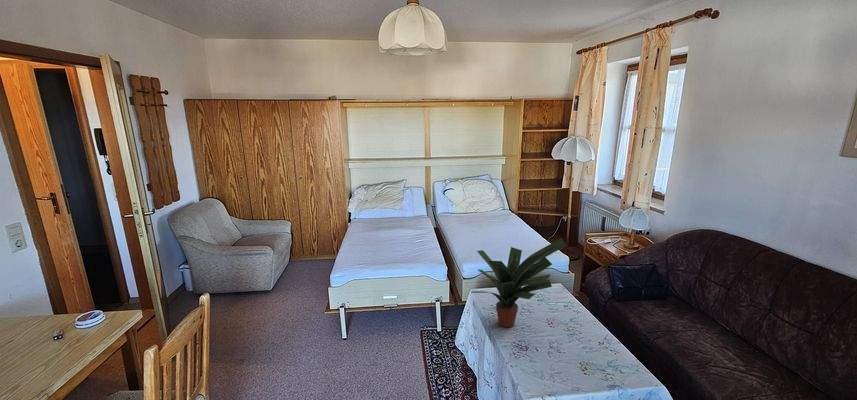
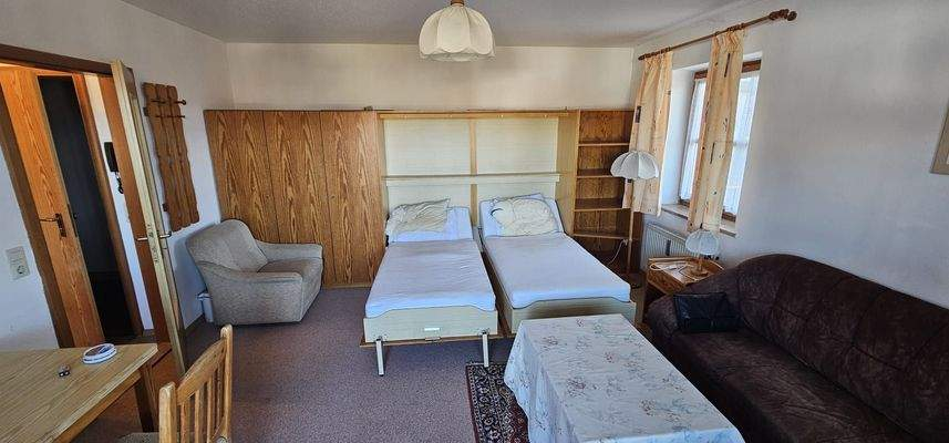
- potted plant (514, 283)
